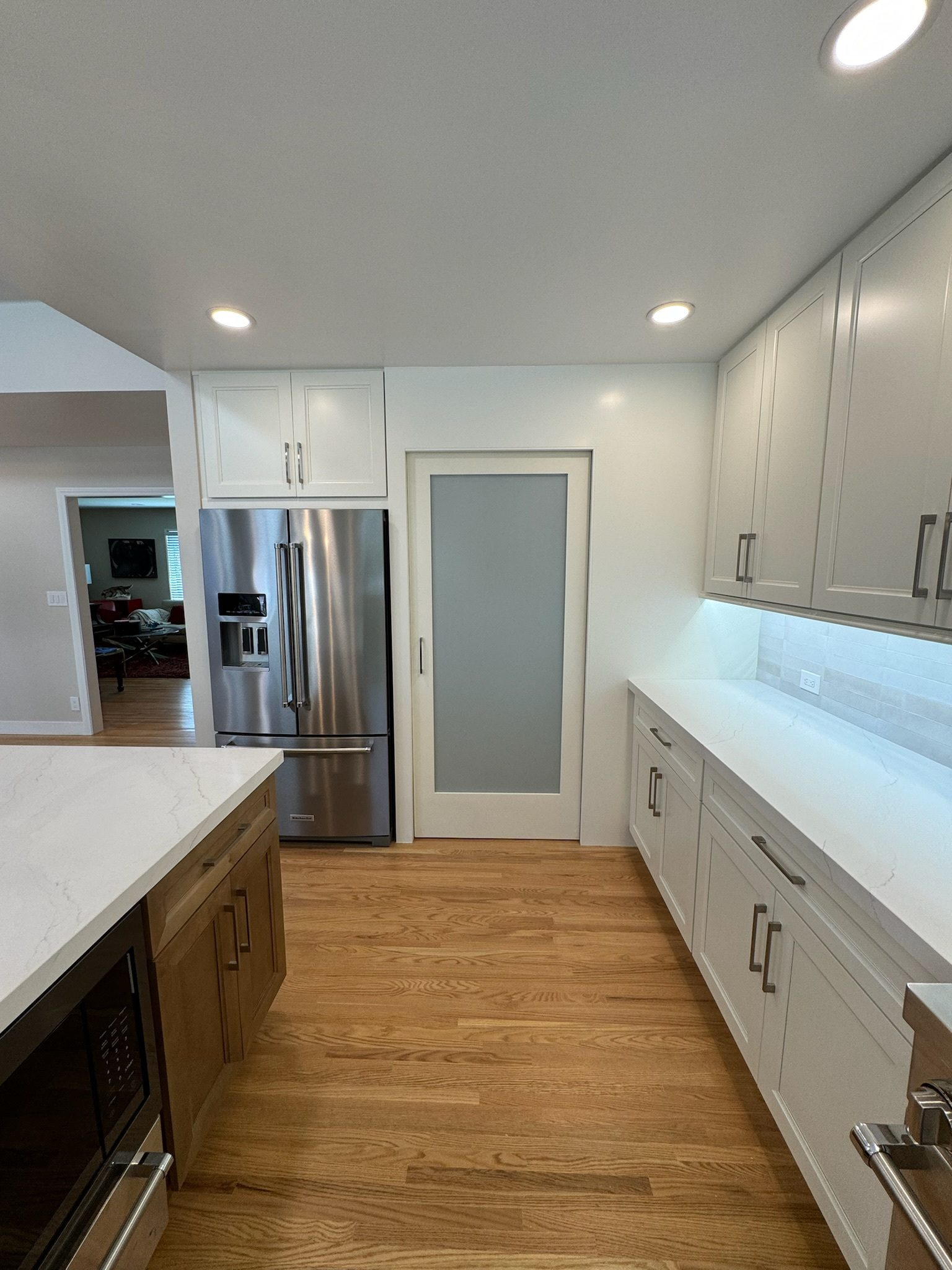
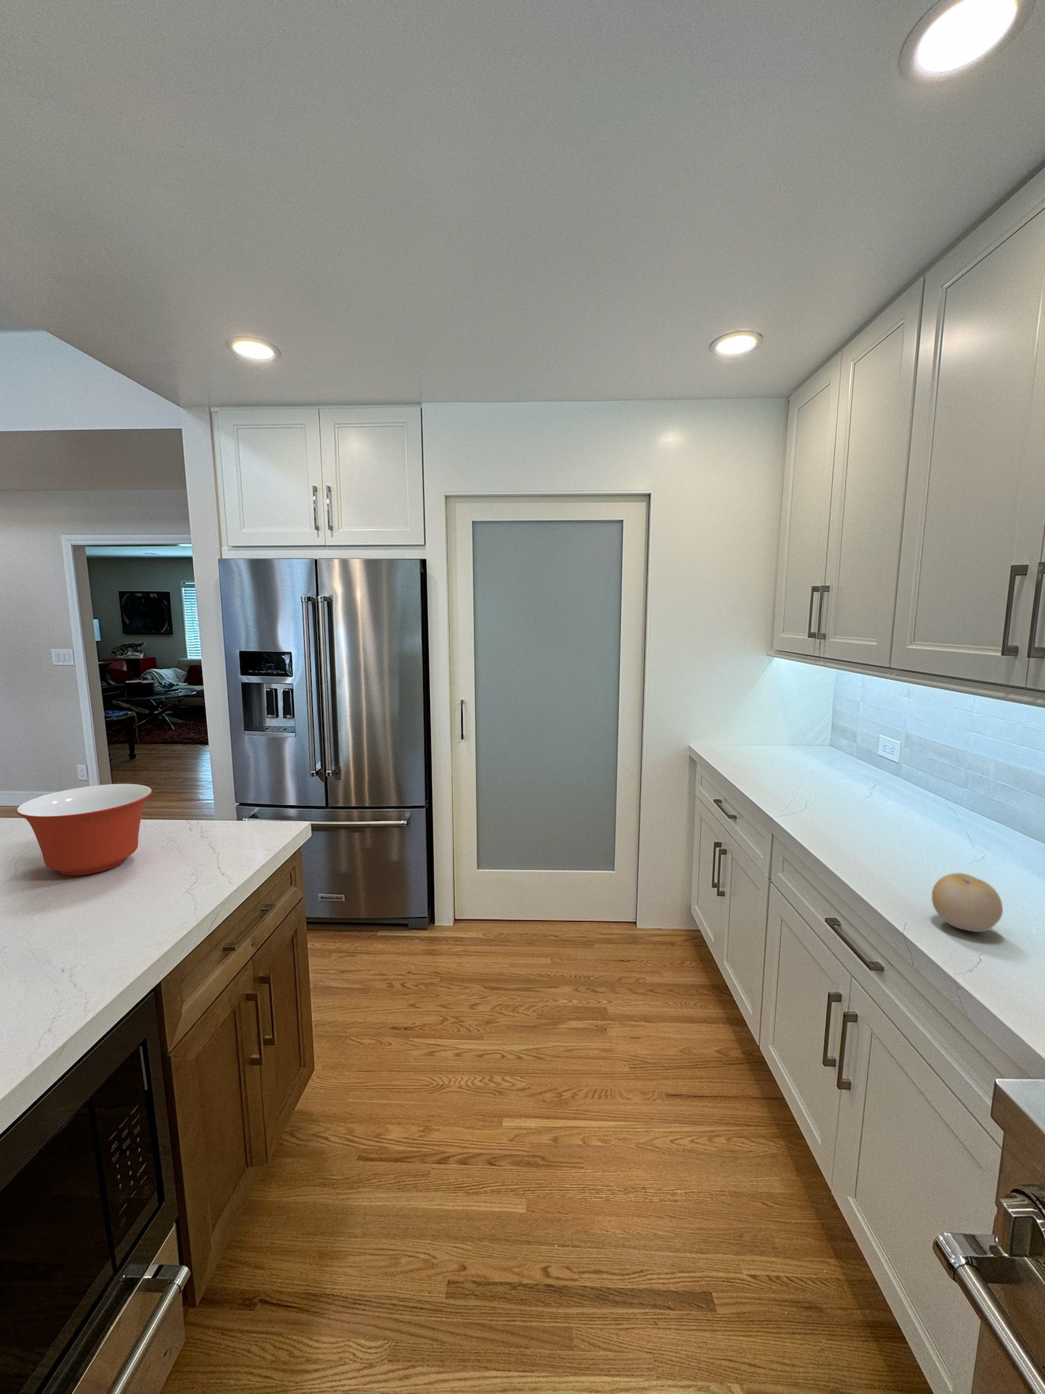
+ fruit (965, 902)
+ mixing bowl (90, 831)
